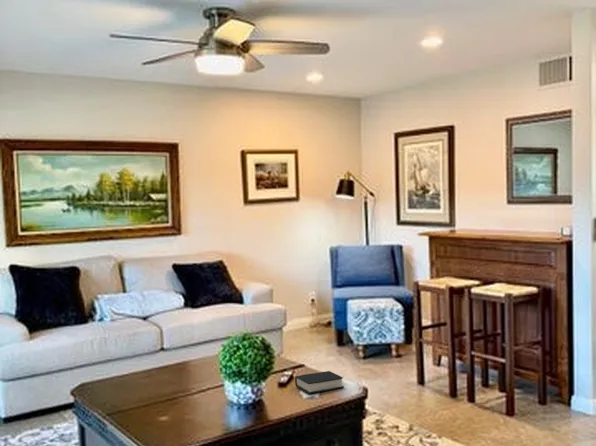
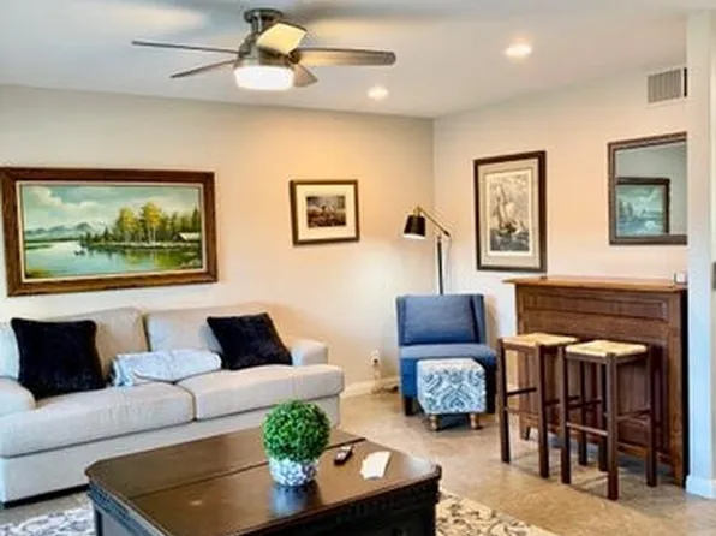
- book (319, 381)
